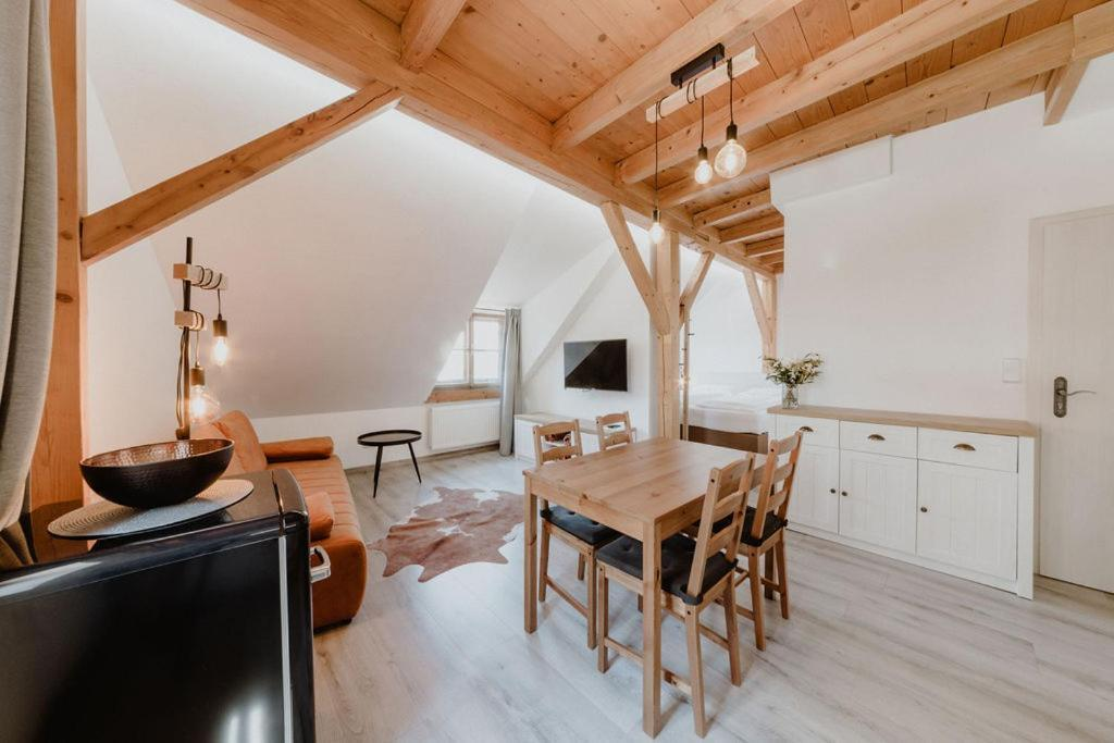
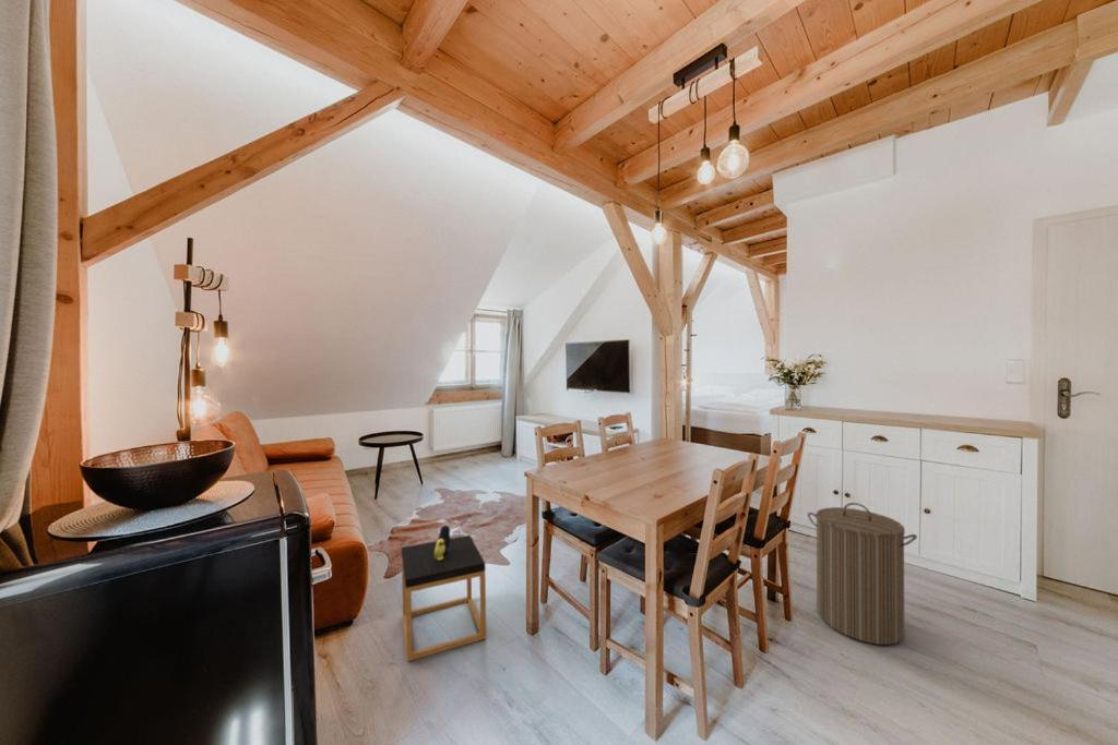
+ side table (441, 577)
+ laundry hamper (858, 562)
